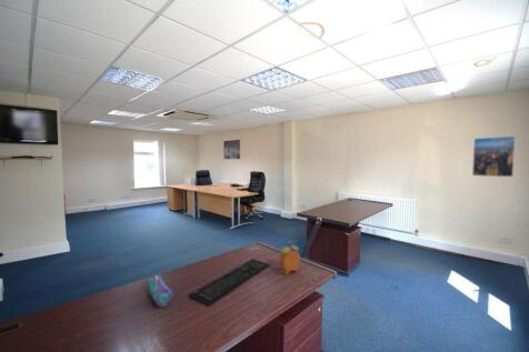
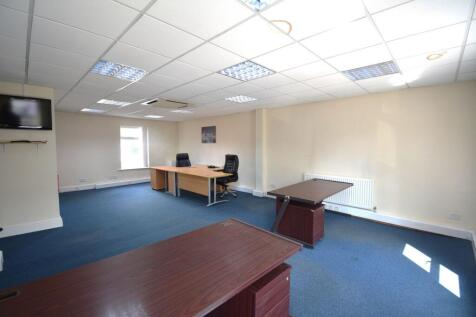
- pencil case (159, 289)
- alarm clock (289, 257)
- keyboard (234, 276)
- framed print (492, 157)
